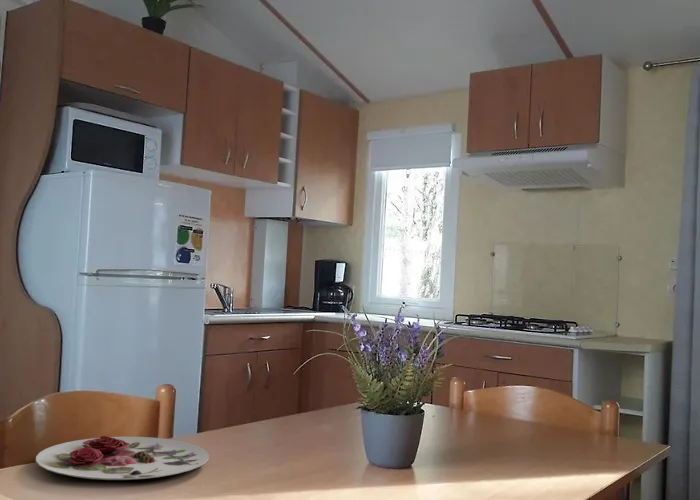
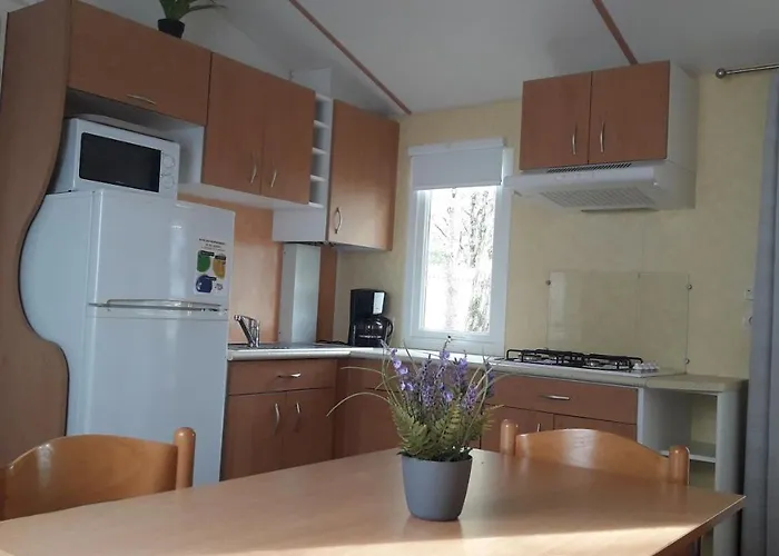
- plate (125, 454)
